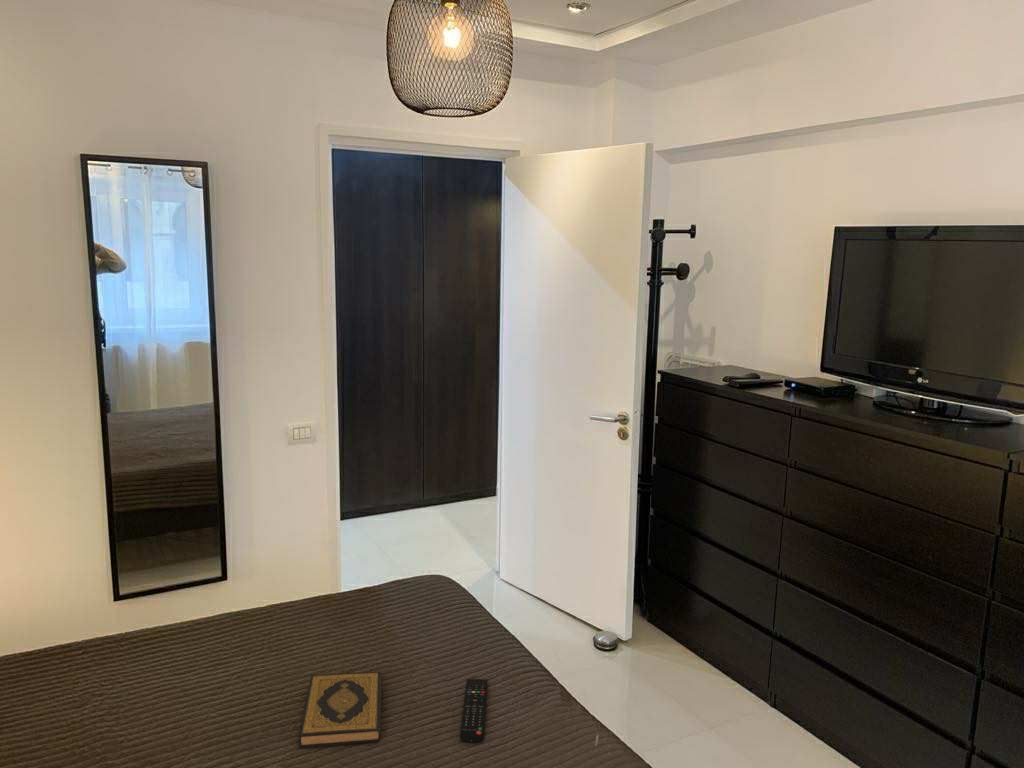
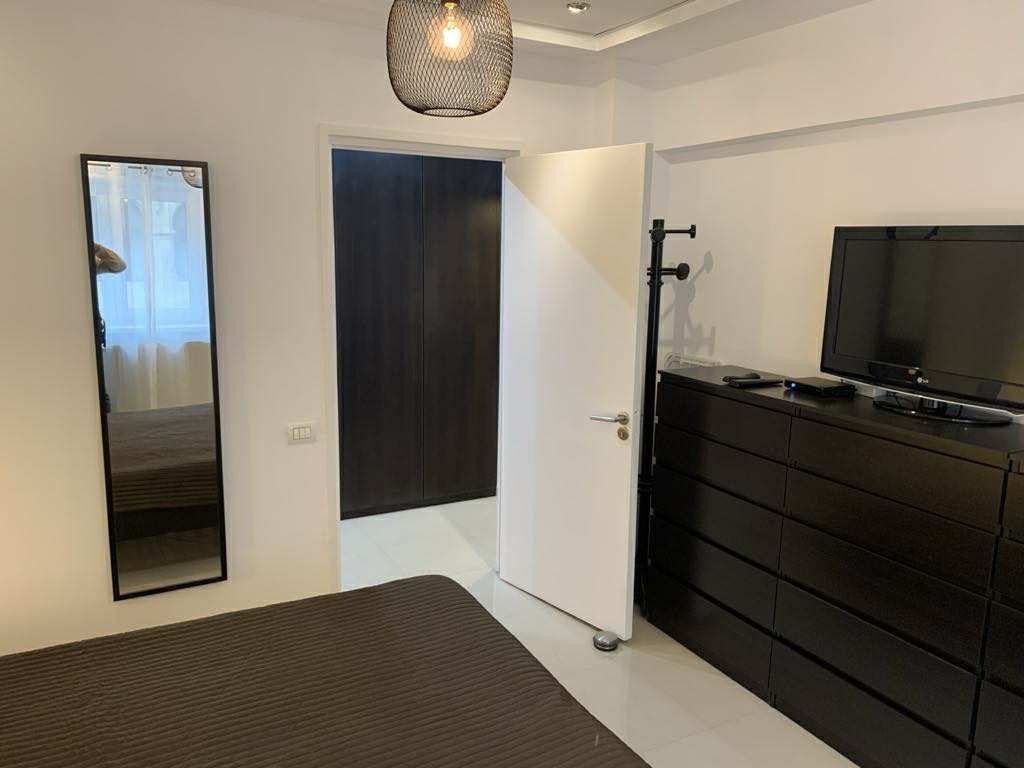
- remote control (474, 708)
- hardback book (343, 706)
